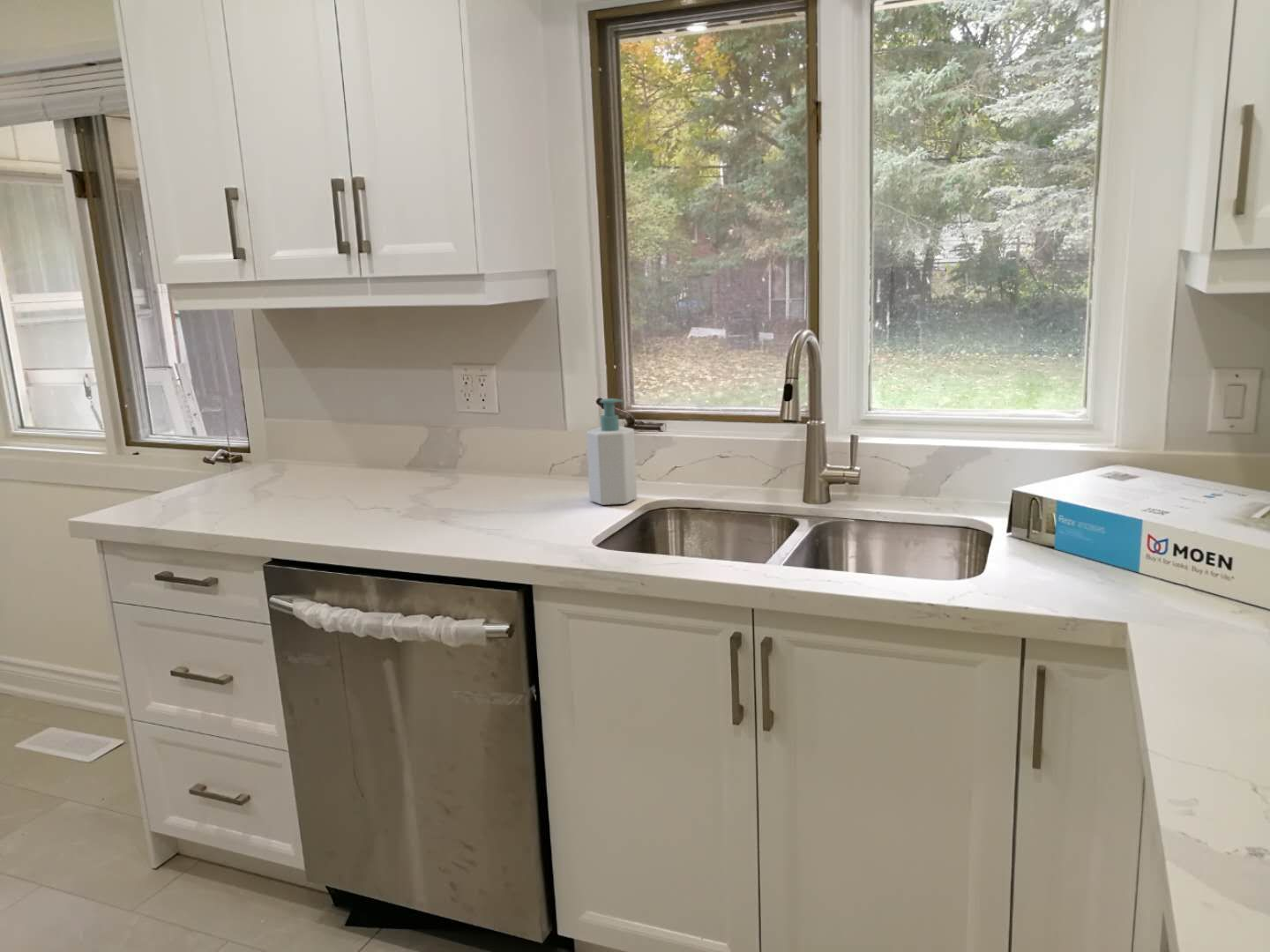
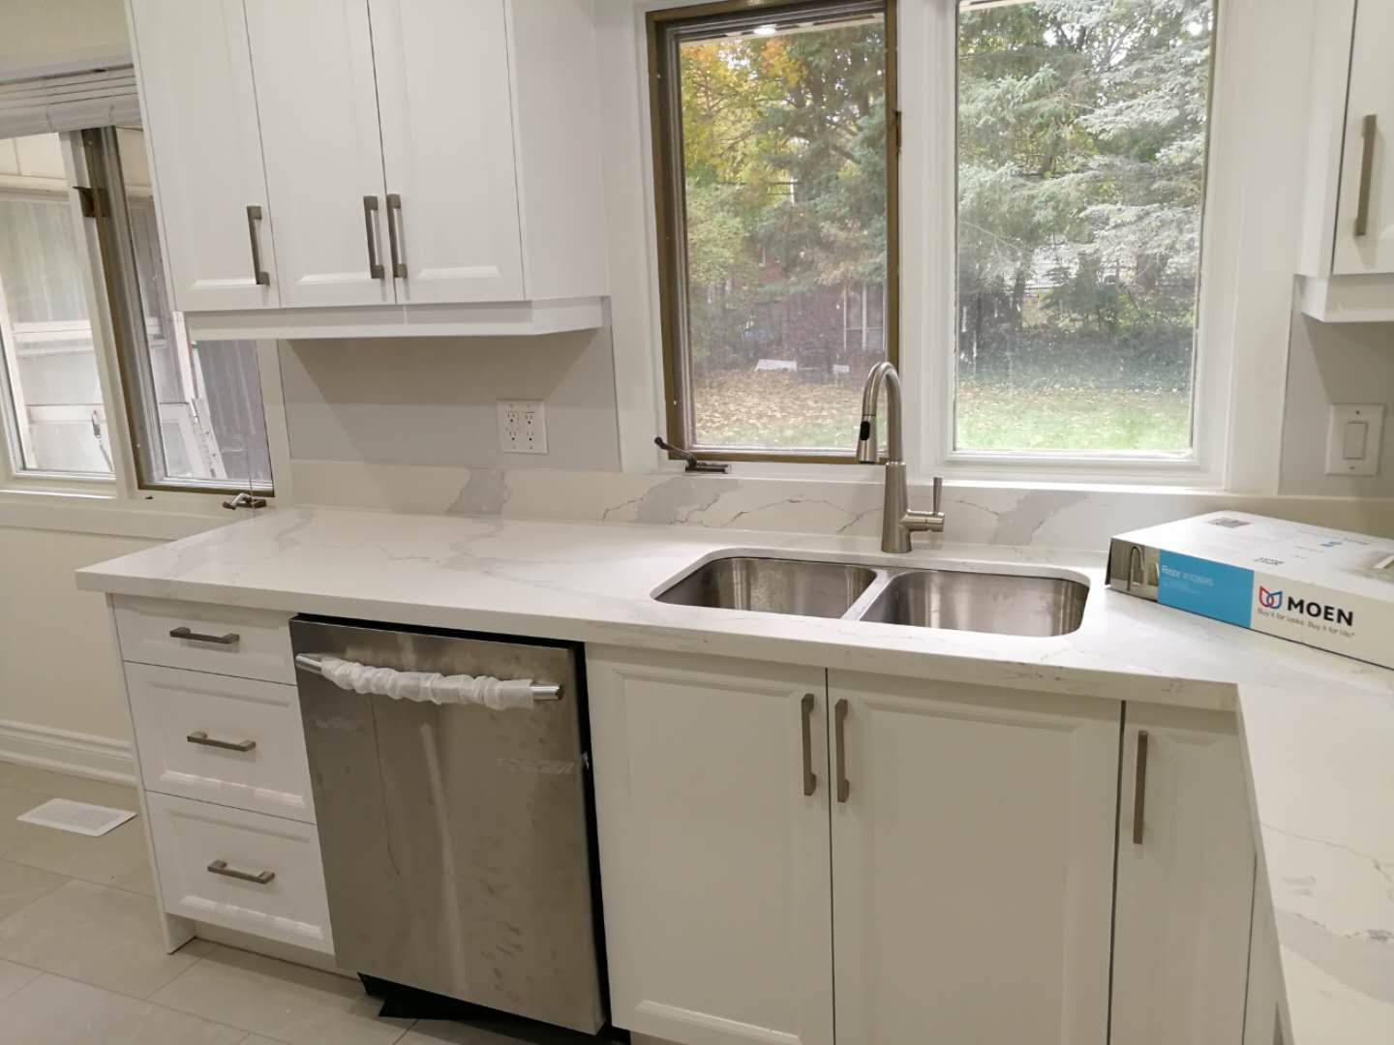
- soap bottle (610, 450)
